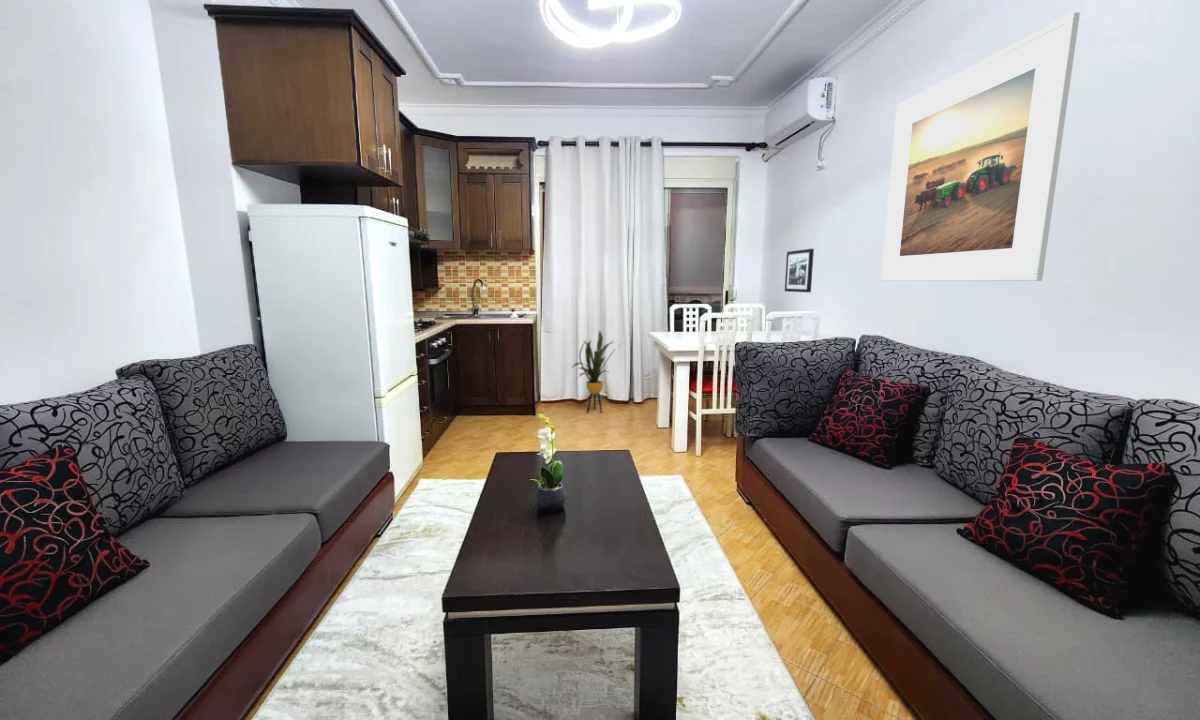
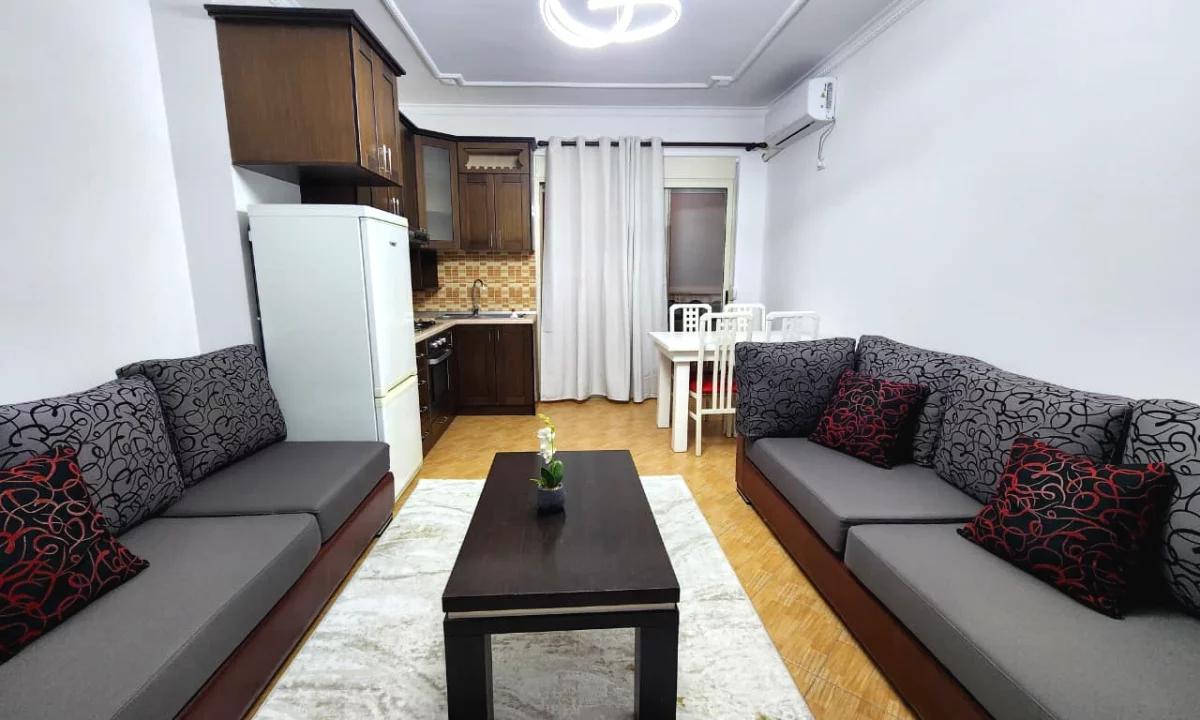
- house plant (598, 372)
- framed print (957, 178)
- picture frame (798, 271)
